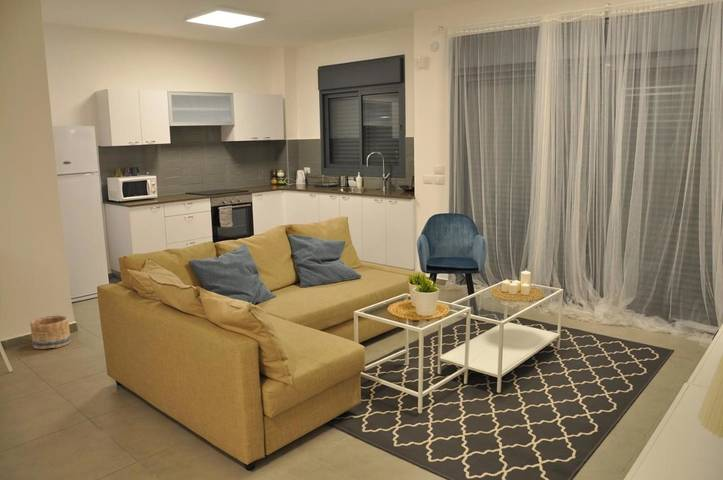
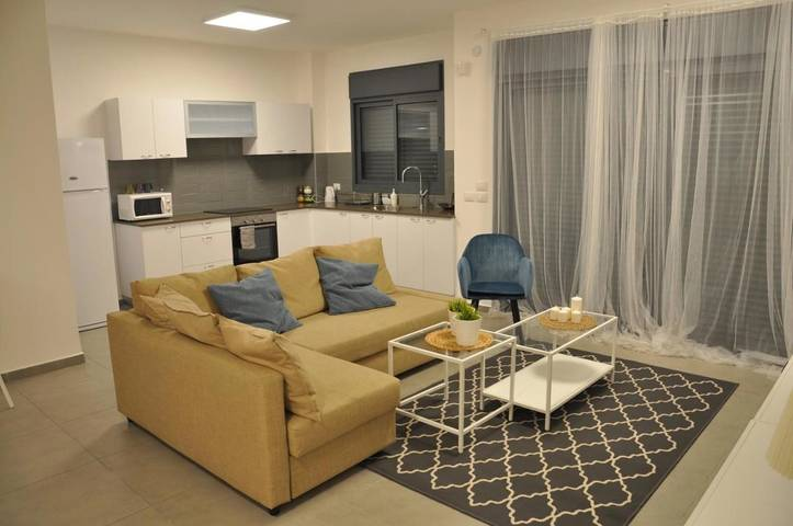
- basket (50, 331)
